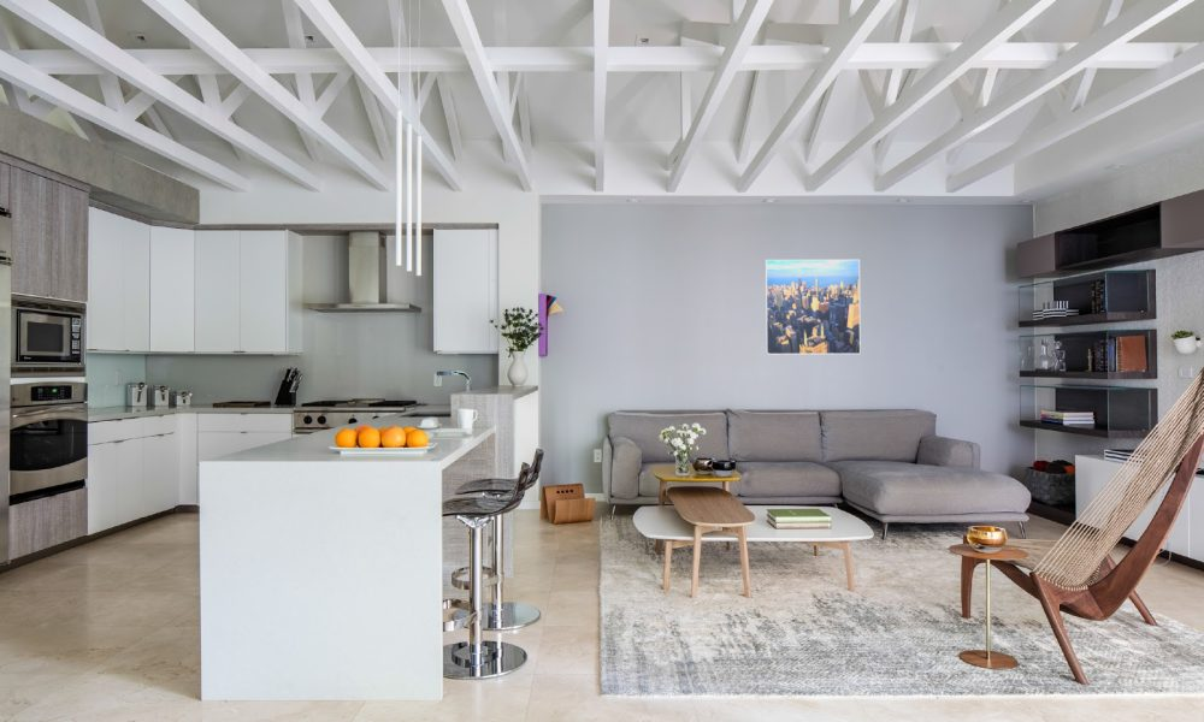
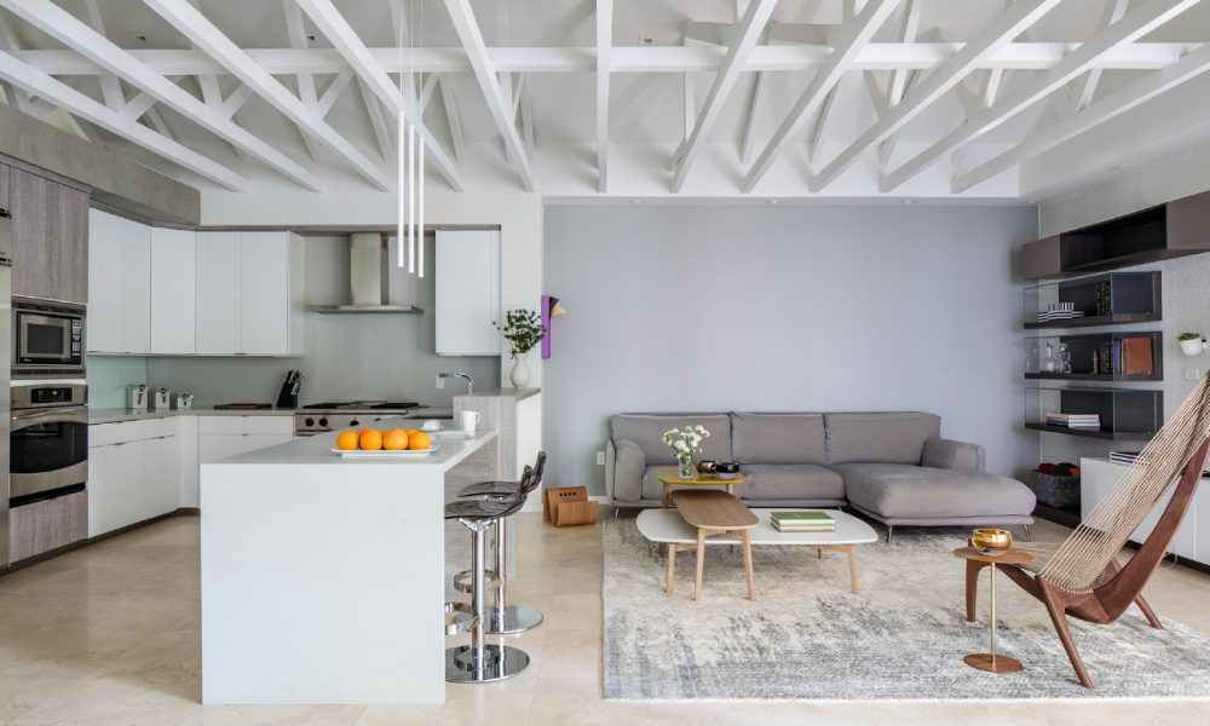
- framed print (813, 307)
